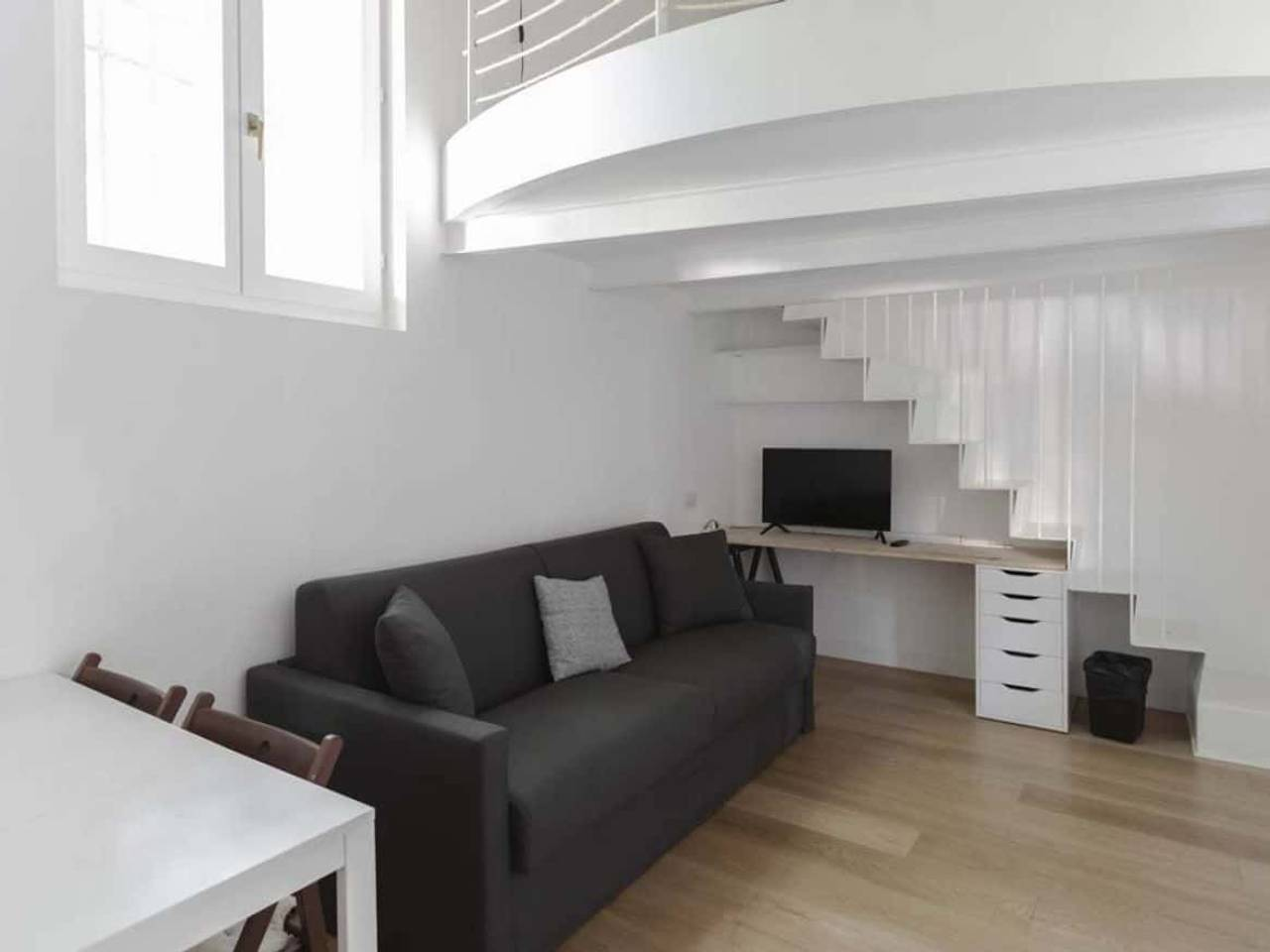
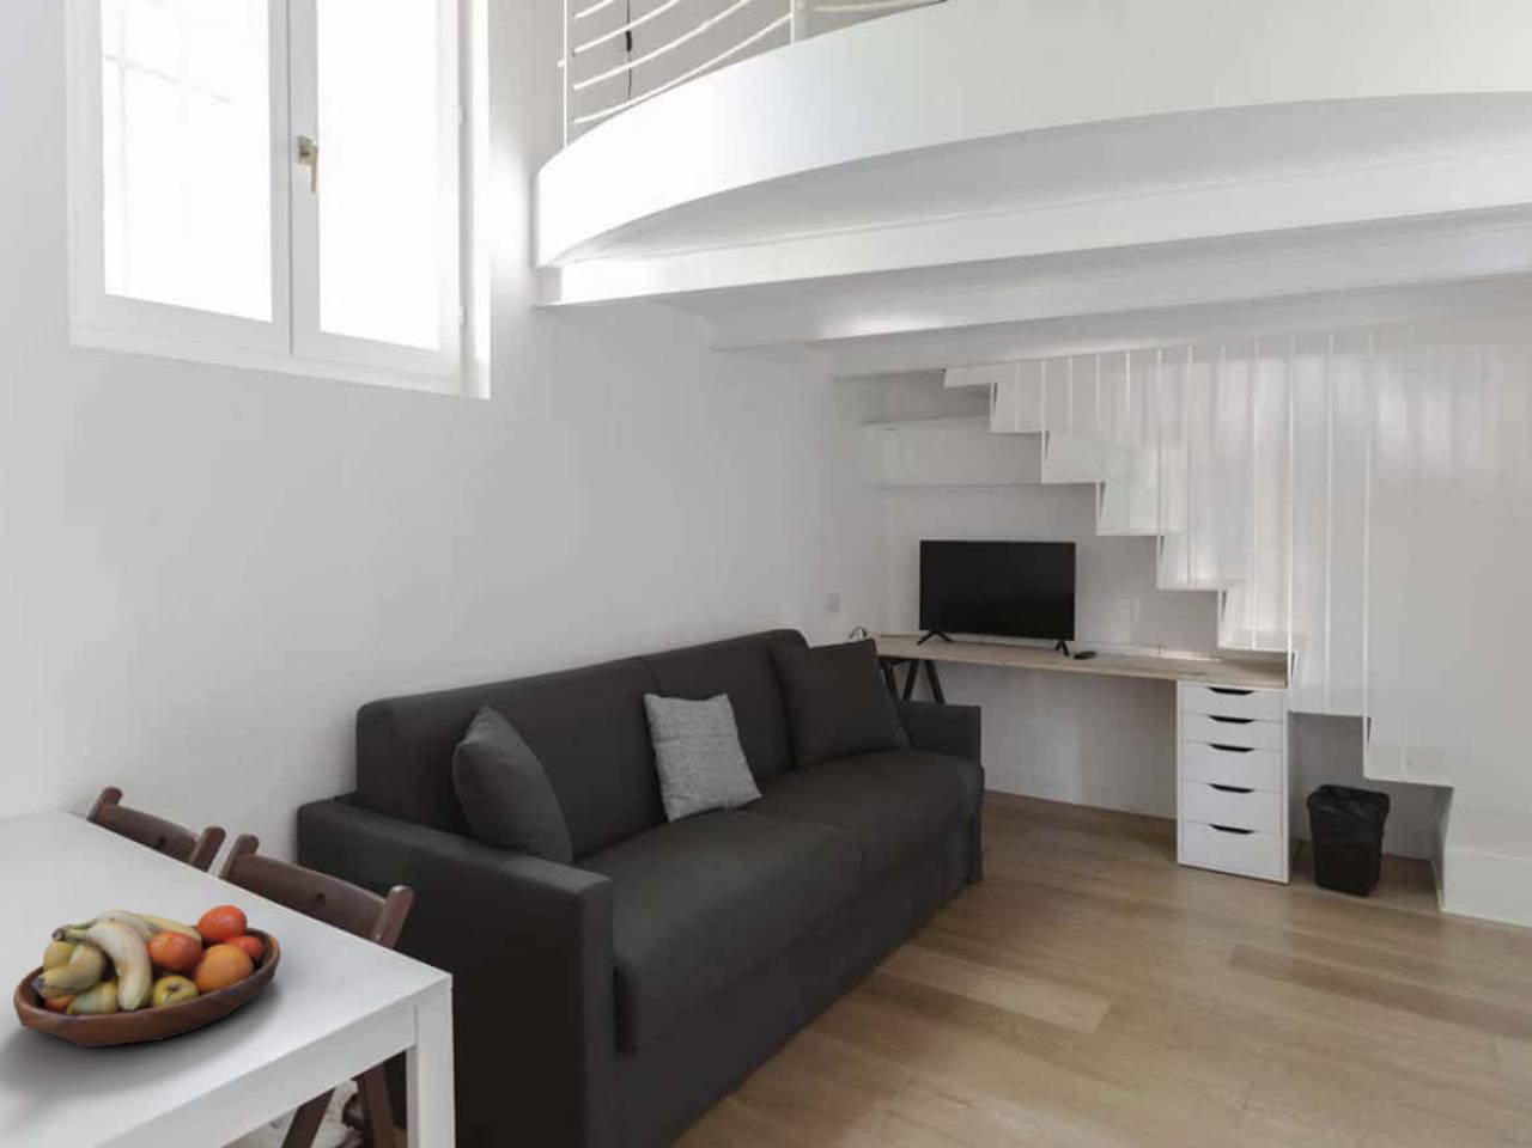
+ fruit bowl (153, 956)
